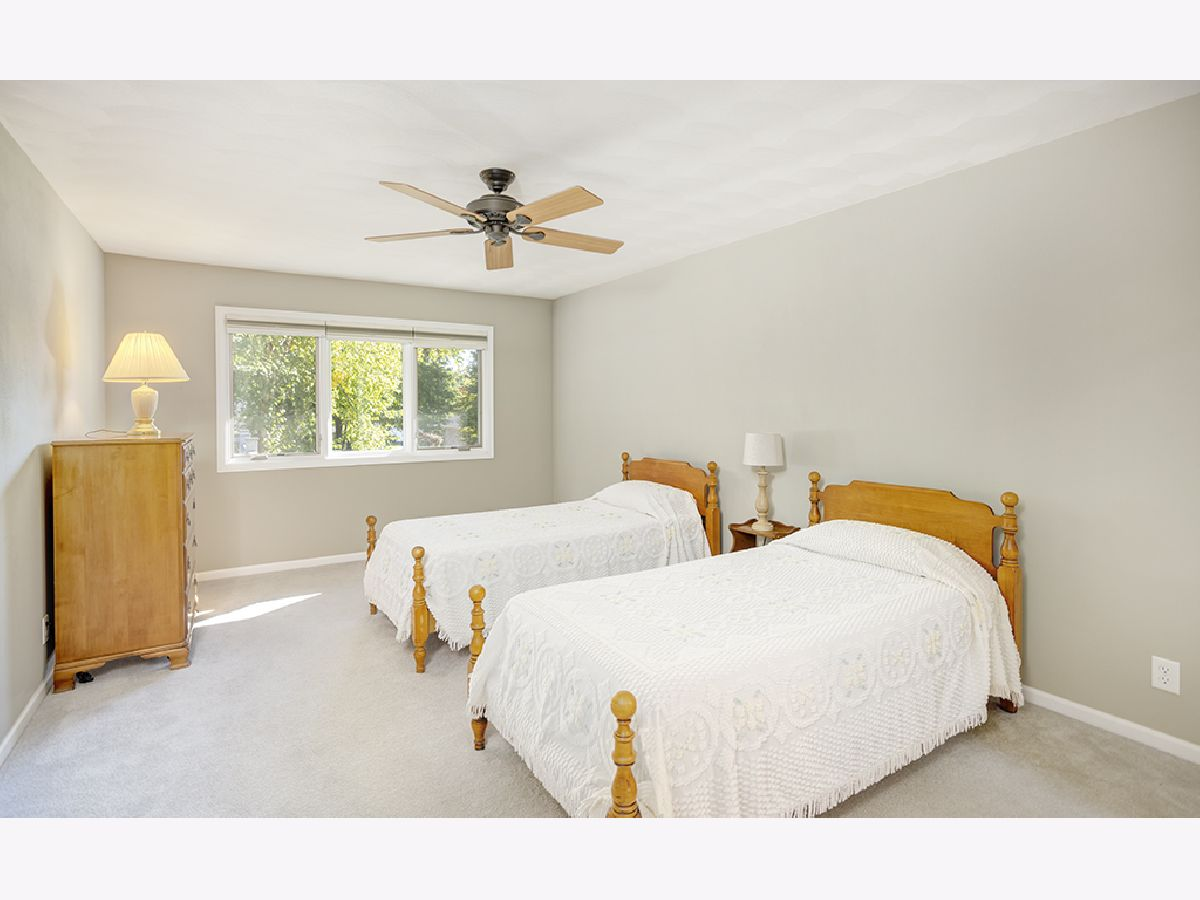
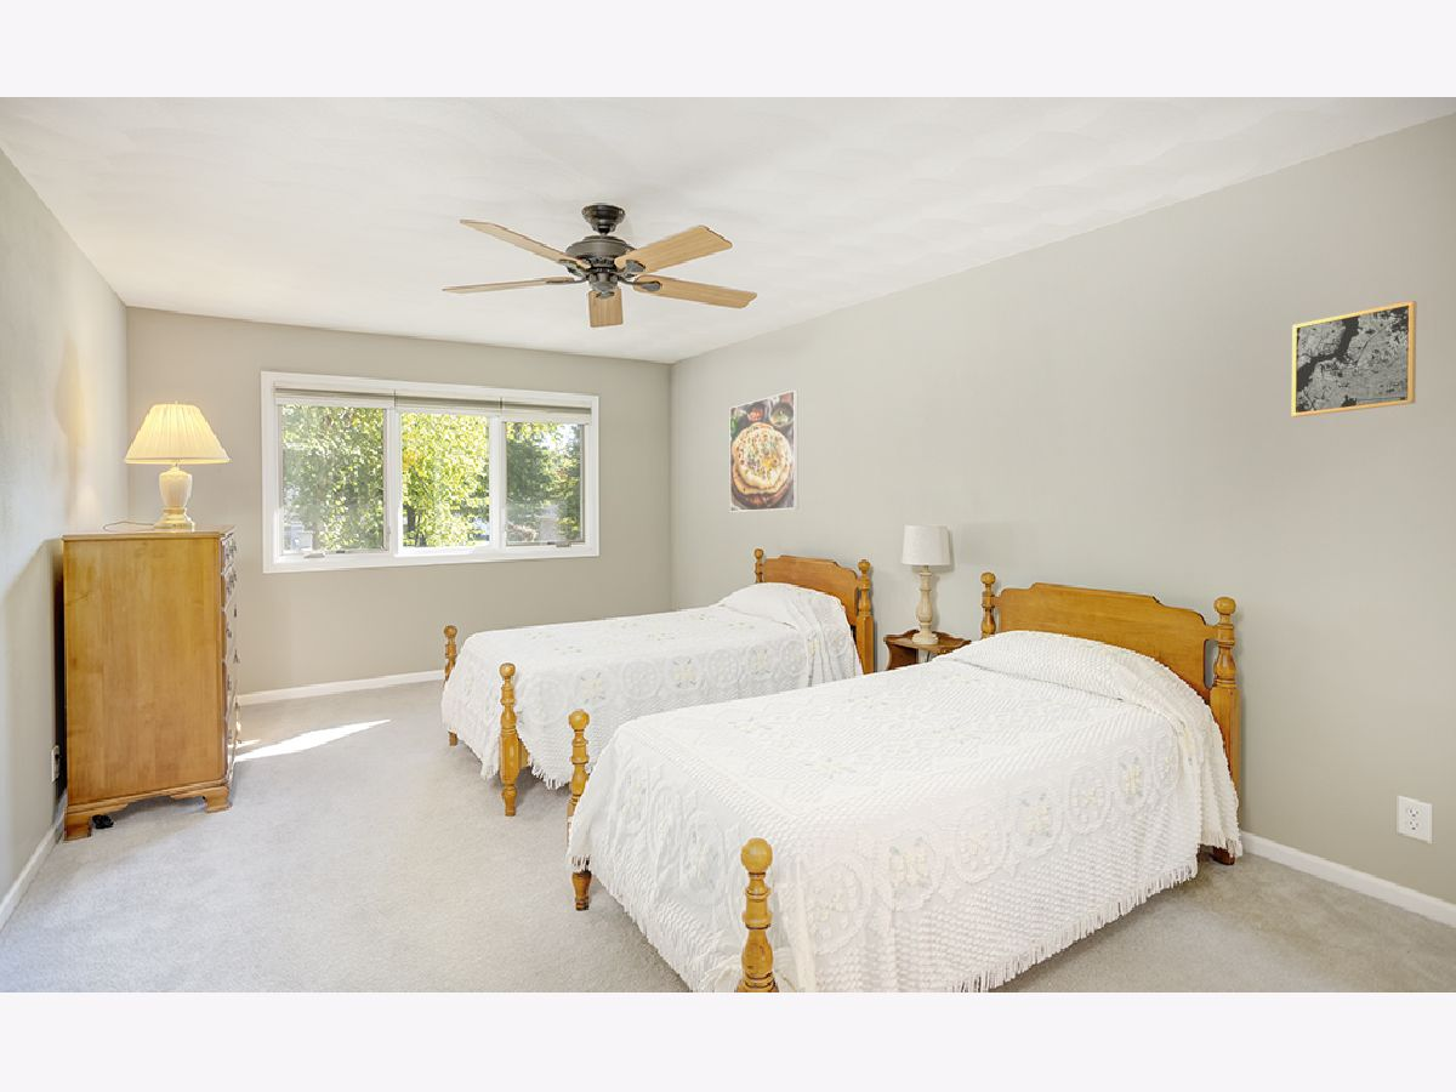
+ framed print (761, 455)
+ wall art (1350, 362)
